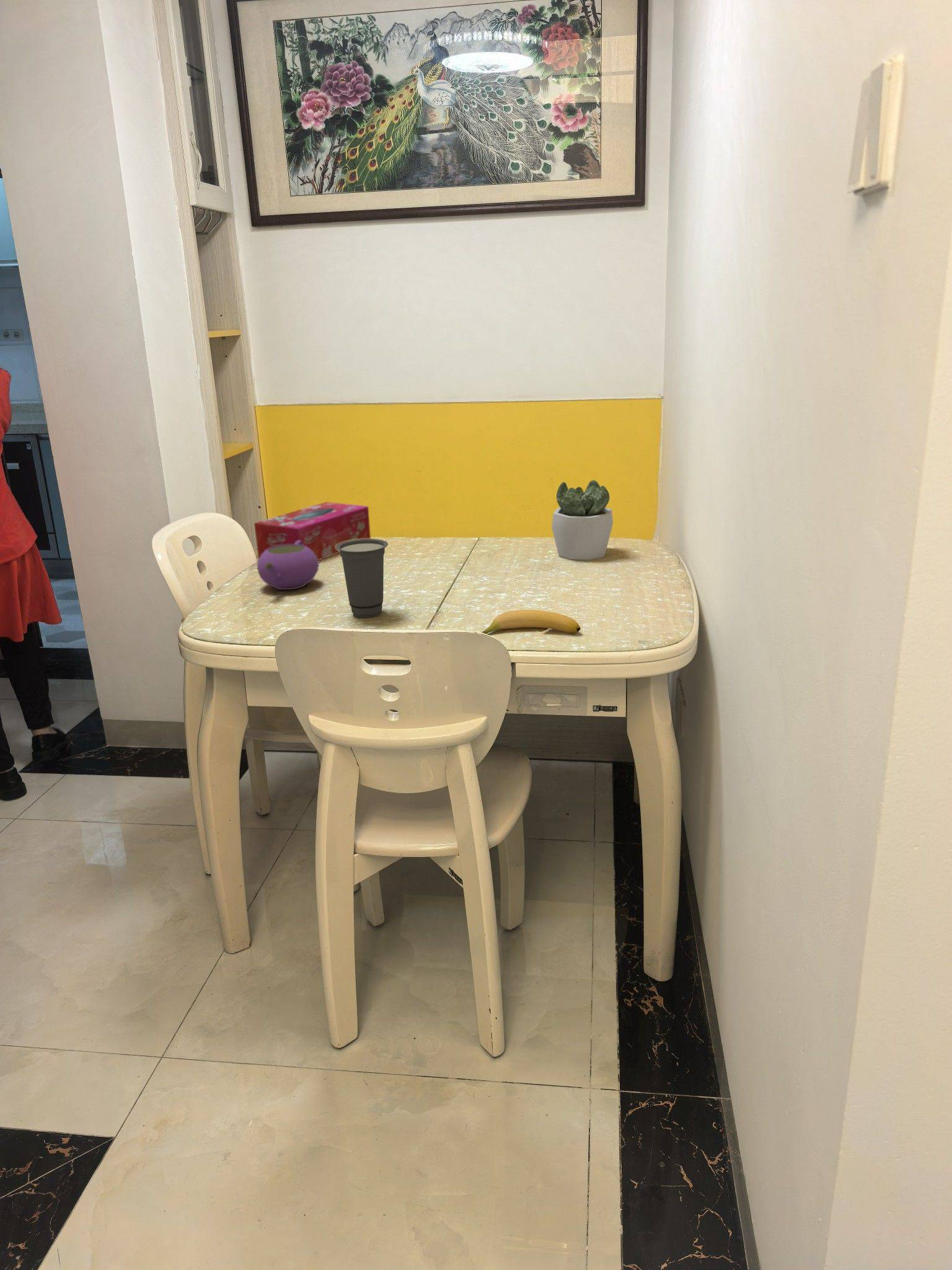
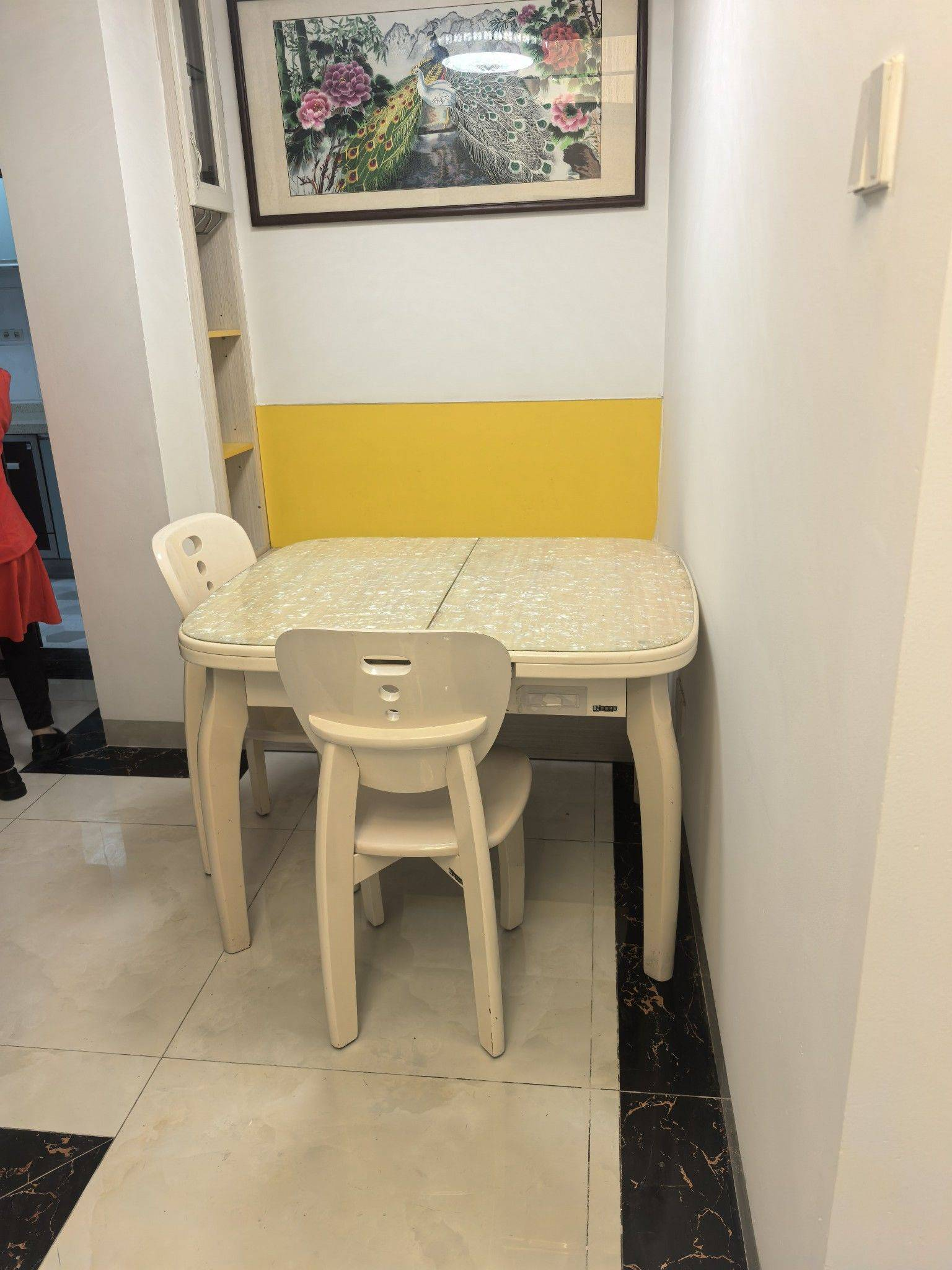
- teapot (287, 568)
- banana (532, 623)
- tissue box (314, 532)
- succulent plant (582, 519)
- cup (364, 580)
